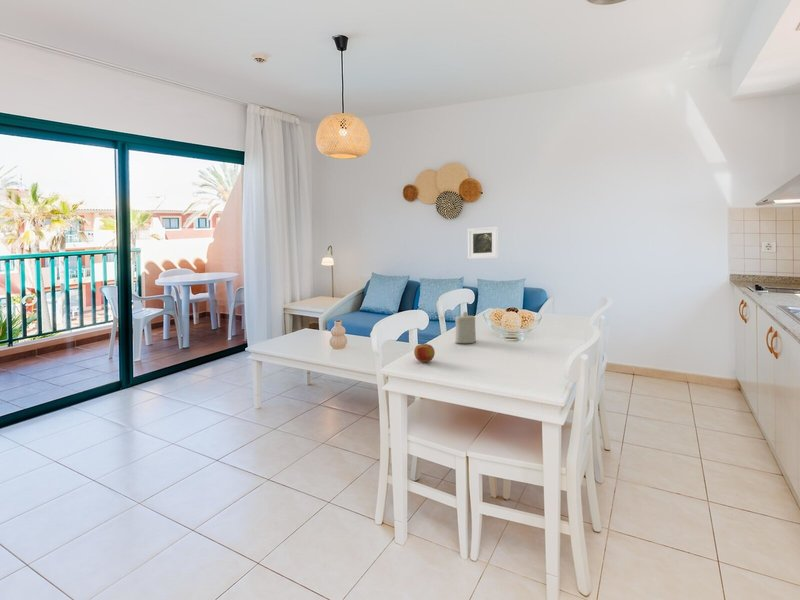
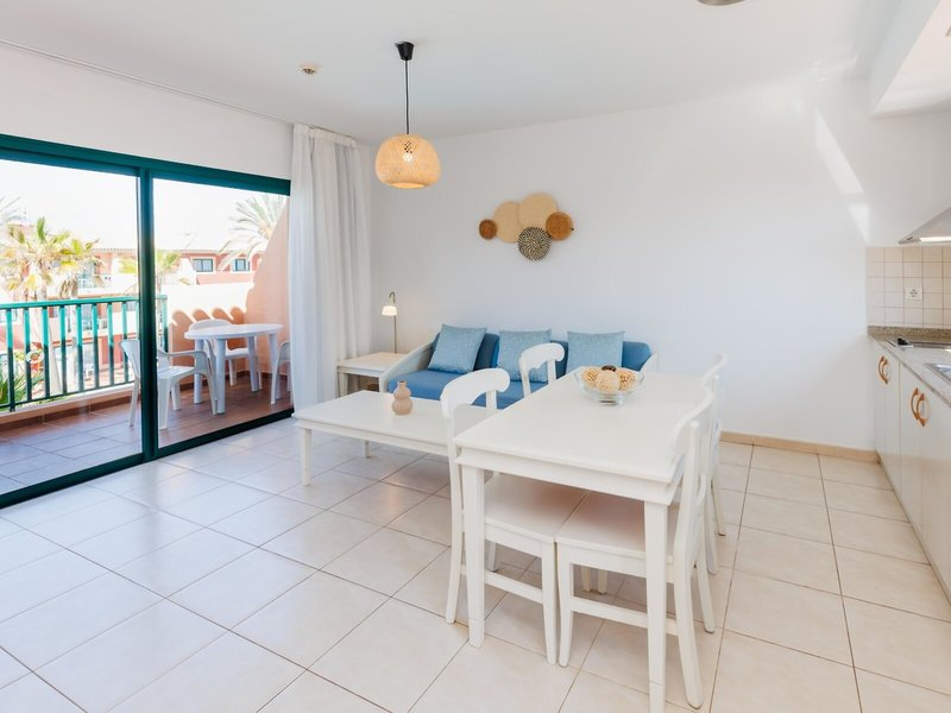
- apple (424, 352)
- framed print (482, 243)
- candle (465, 326)
